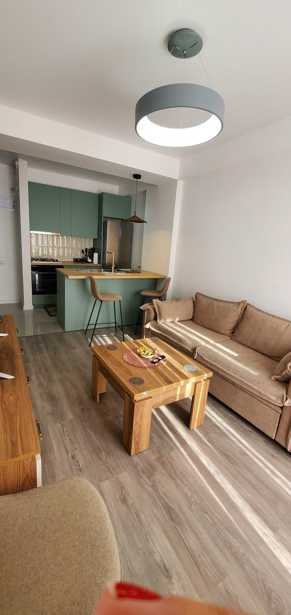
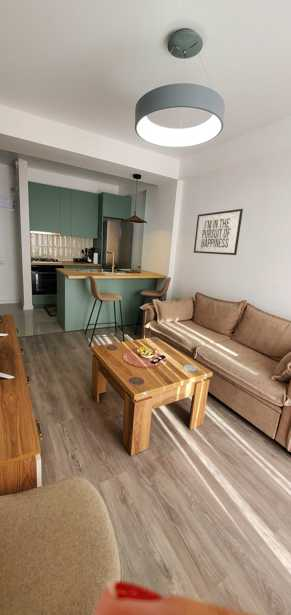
+ mirror (215, 233)
